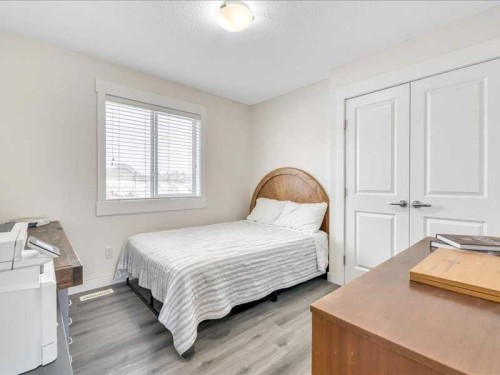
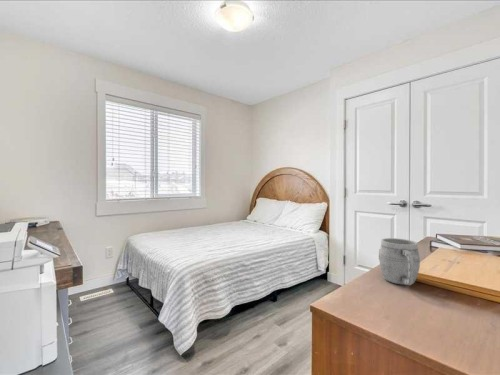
+ mug (401, 263)
